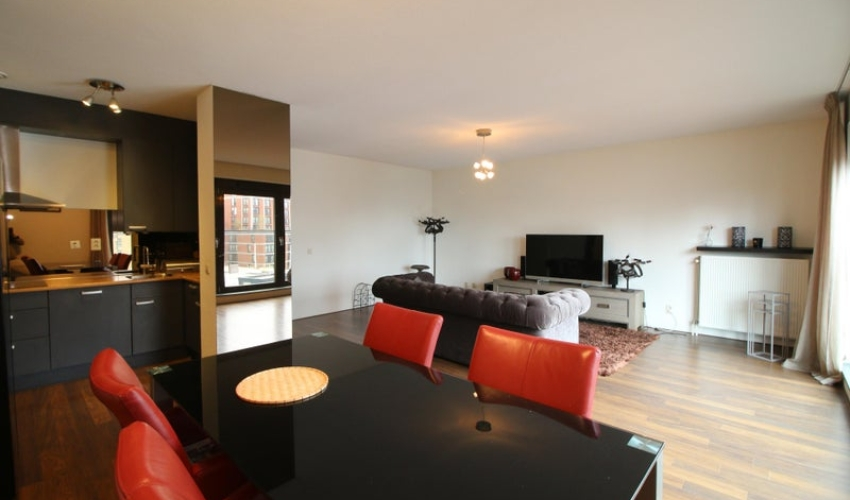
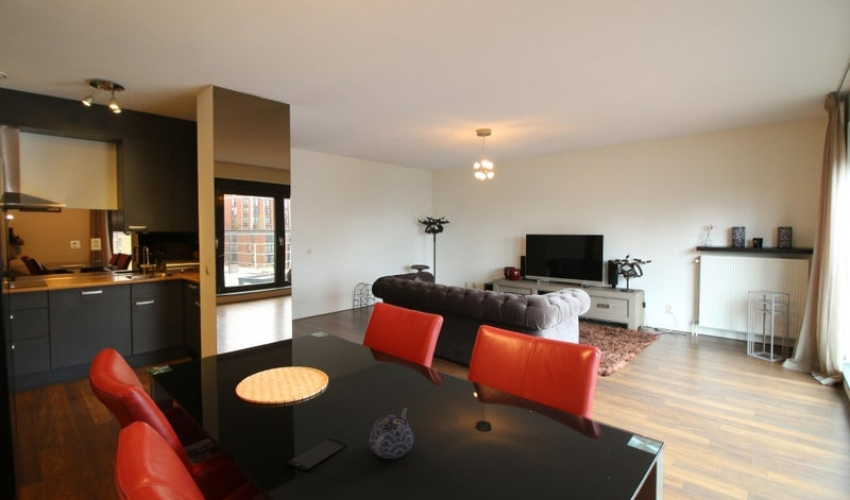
+ smartphone (318, 453)
+ teapot (392, 432)
